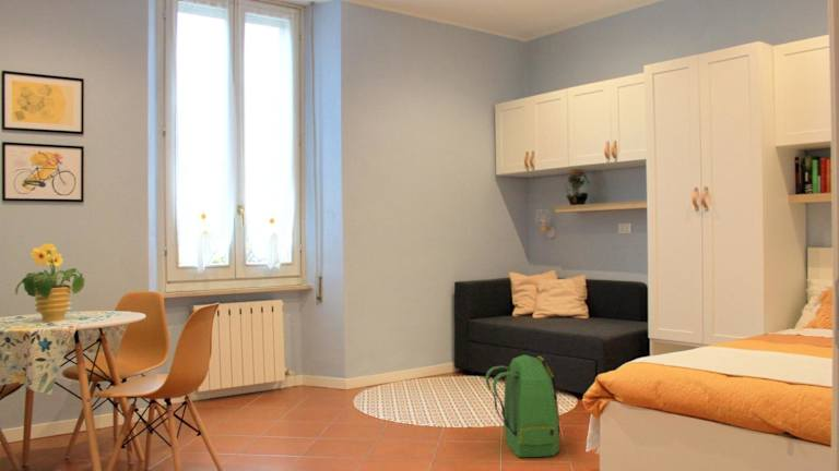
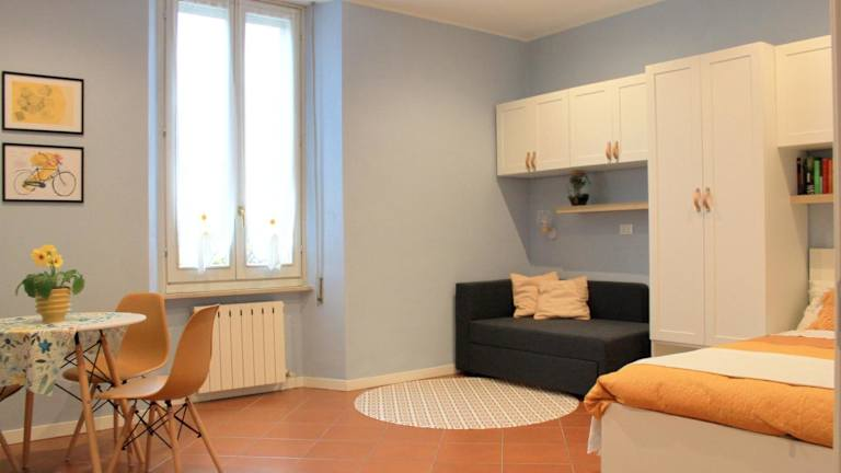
- backpack (522, 402)
